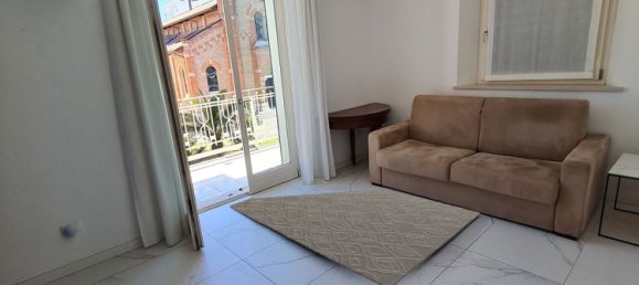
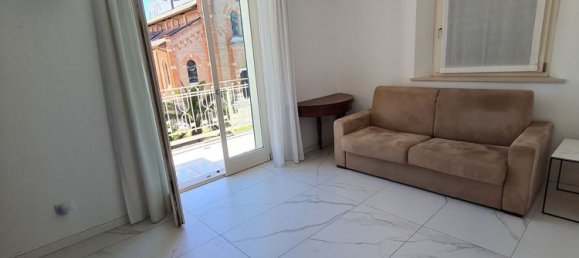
- rug (342, 209)
